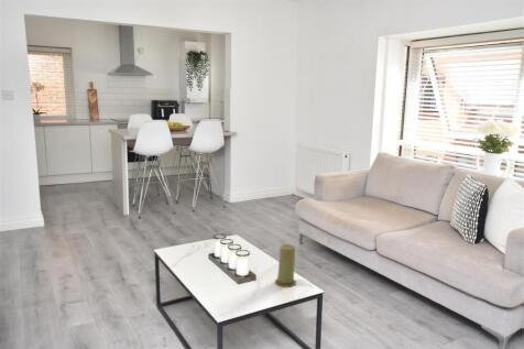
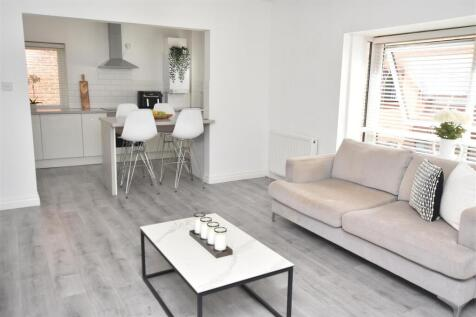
- candle (285, 264)
